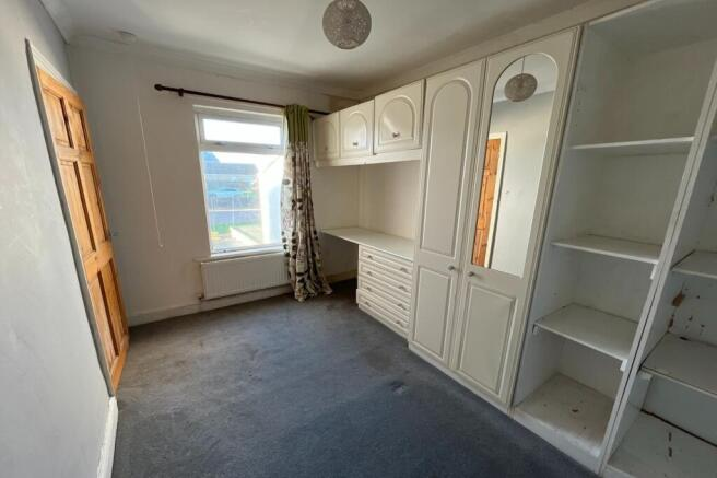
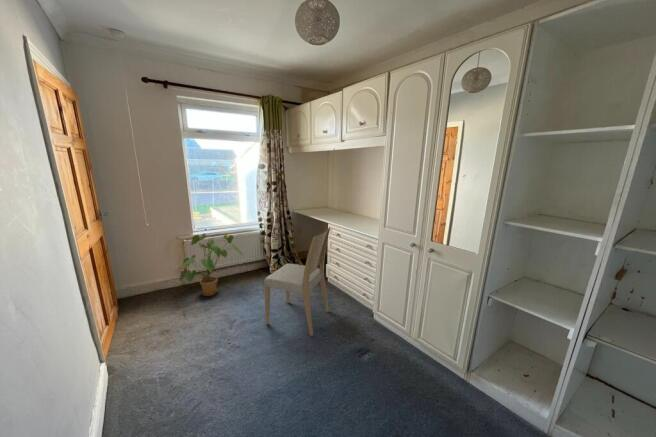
+ house plant (211, 262)
+ dining chair (298, 274)
